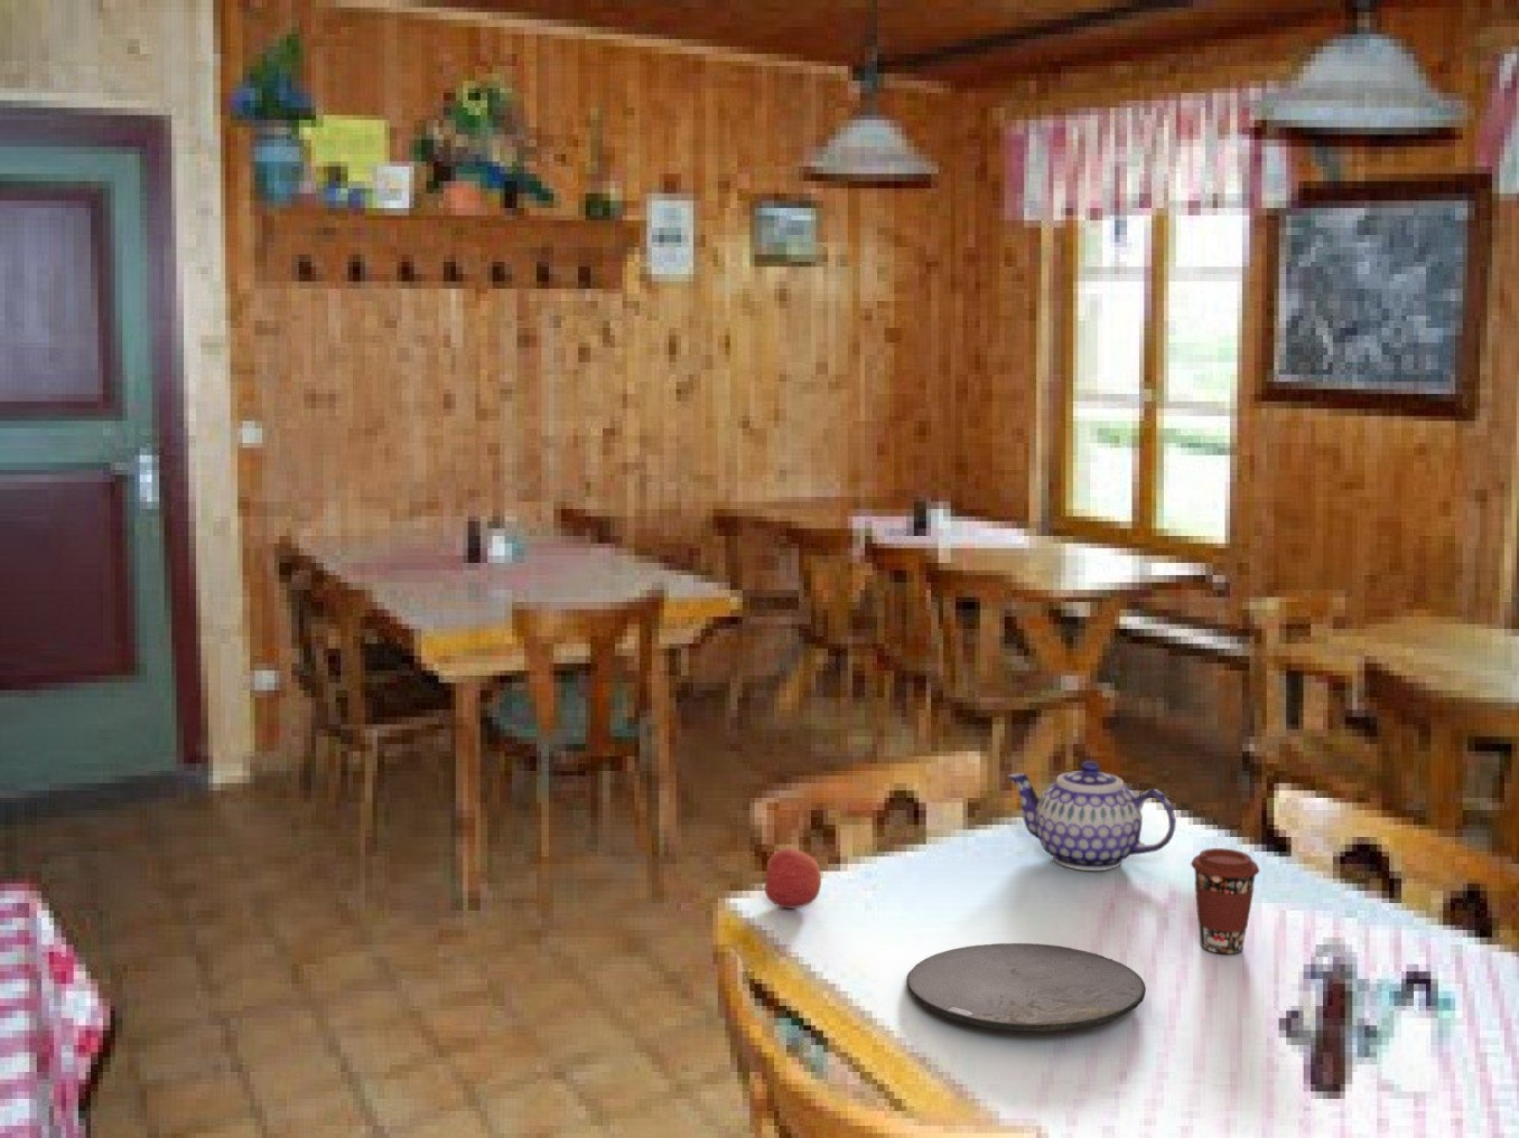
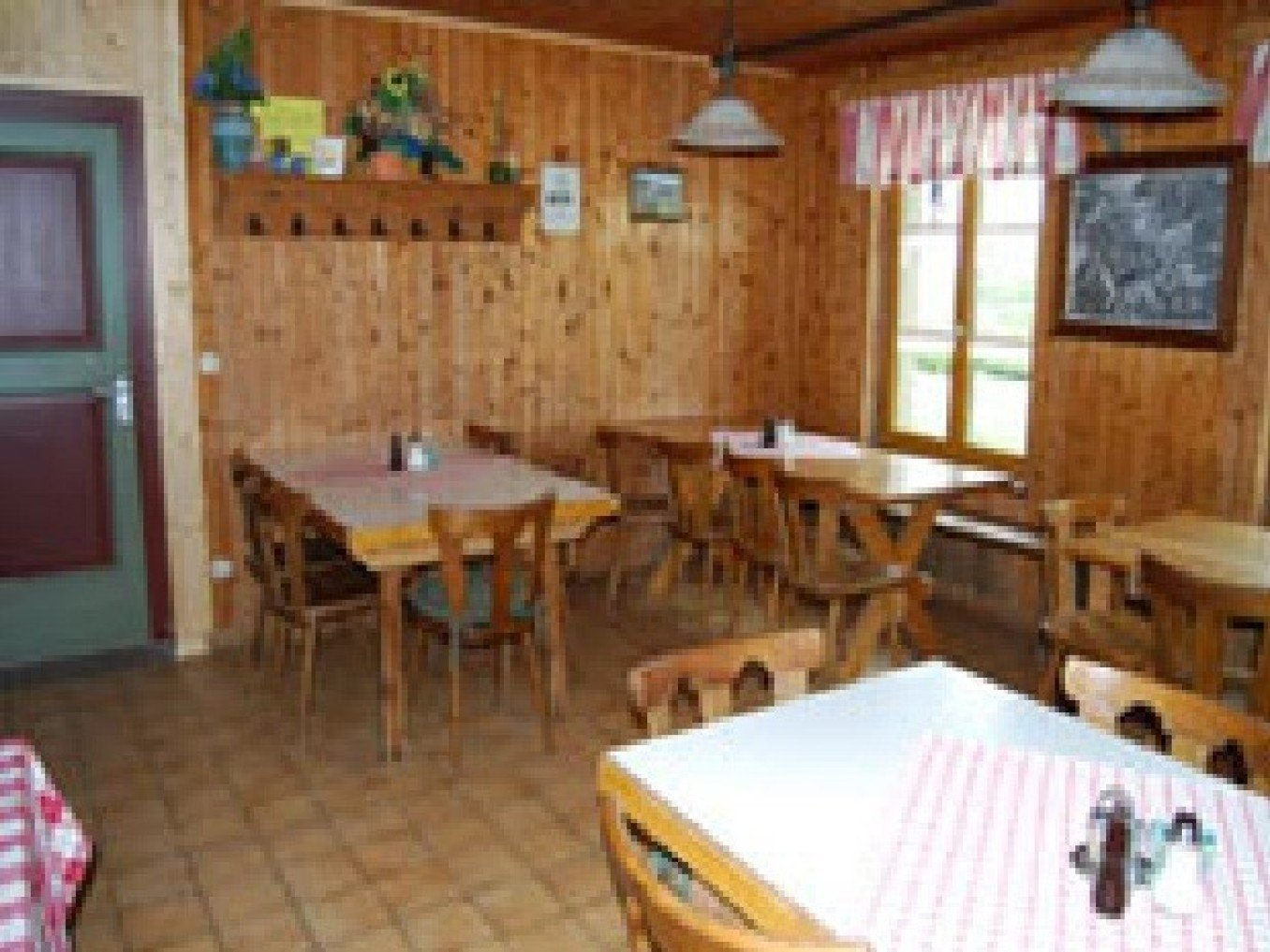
- coffee cup (1224, 901)
- plate (1024, 983)
- teapot (1087, 810)
- apple (791, 877)
